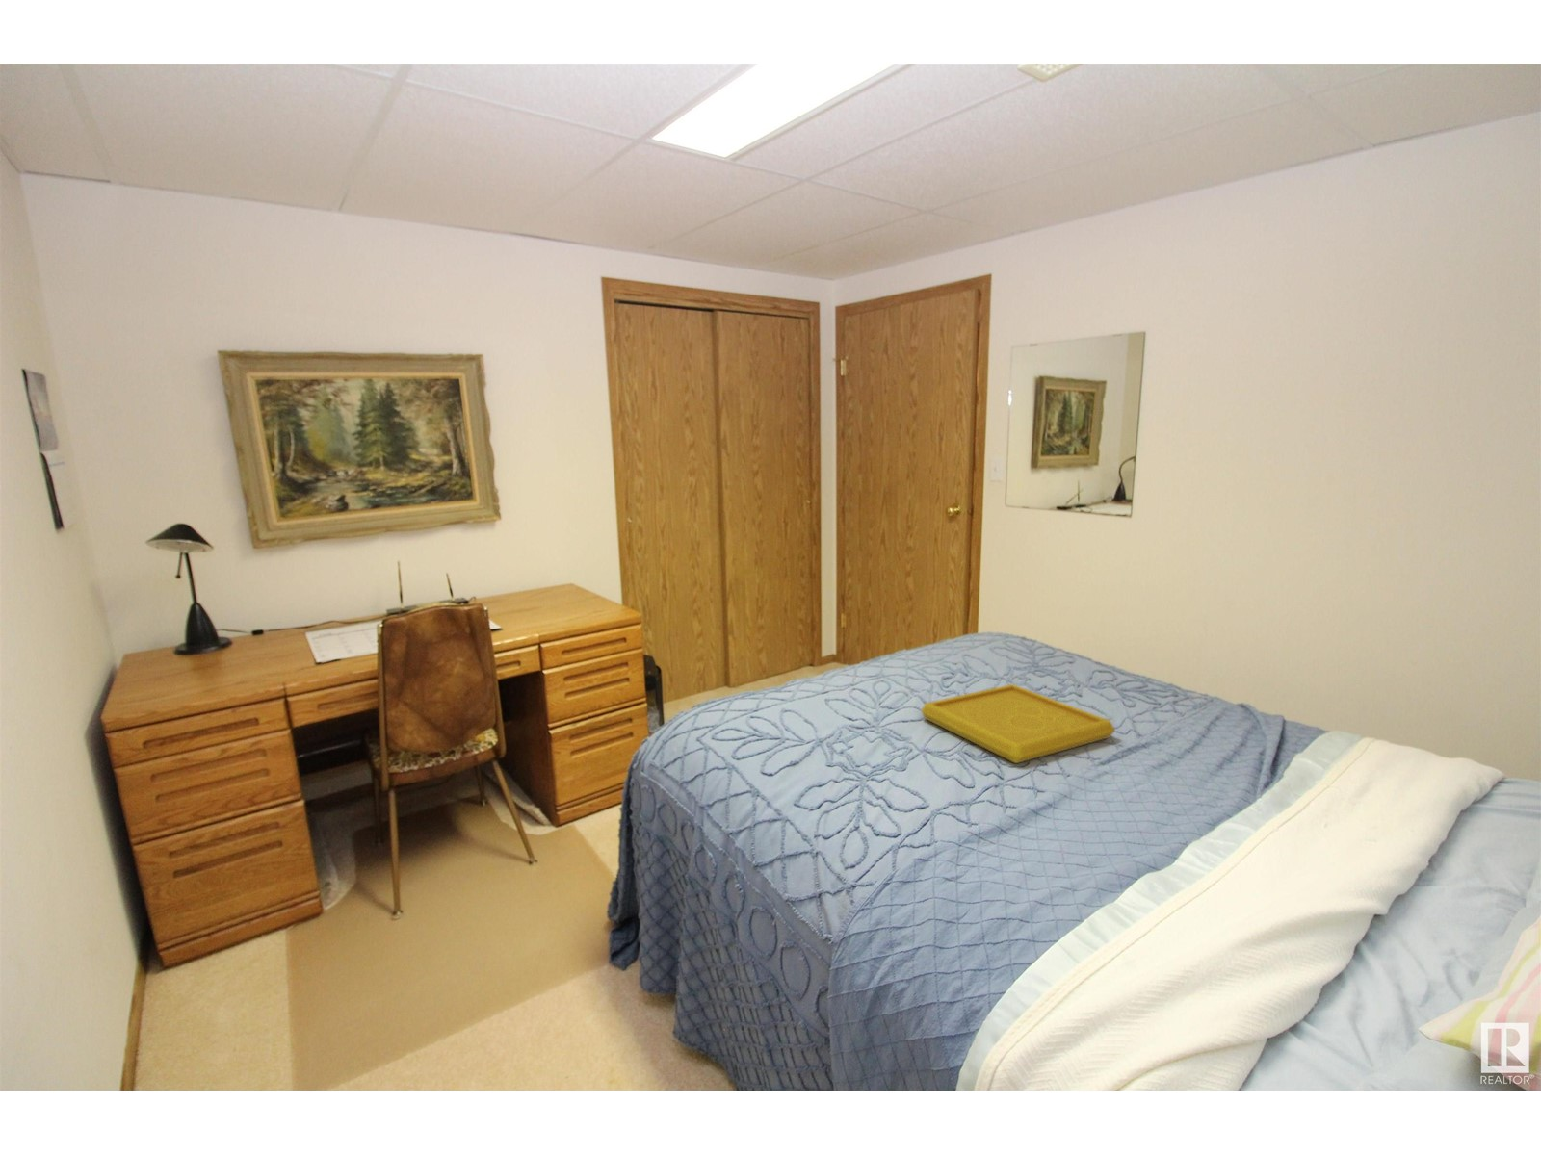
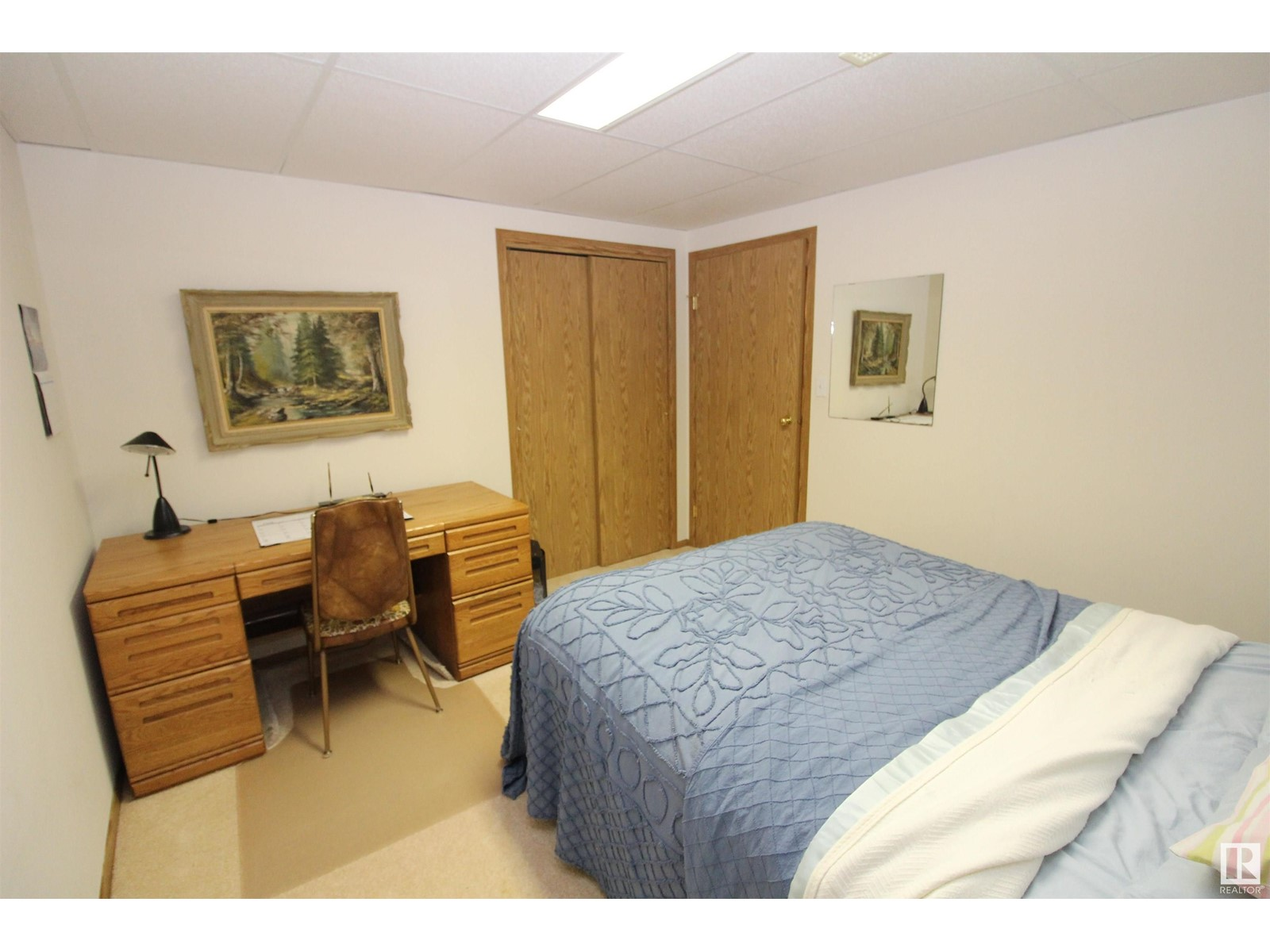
- serving tray (1013, 719)
